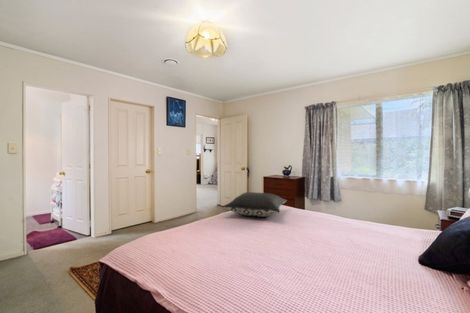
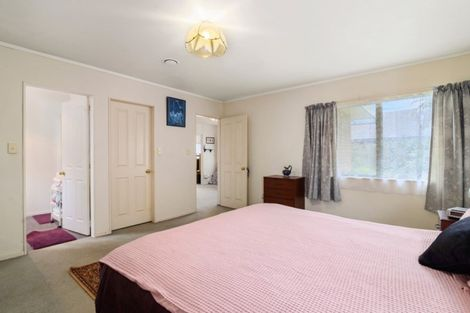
- pillow (256, 203)
